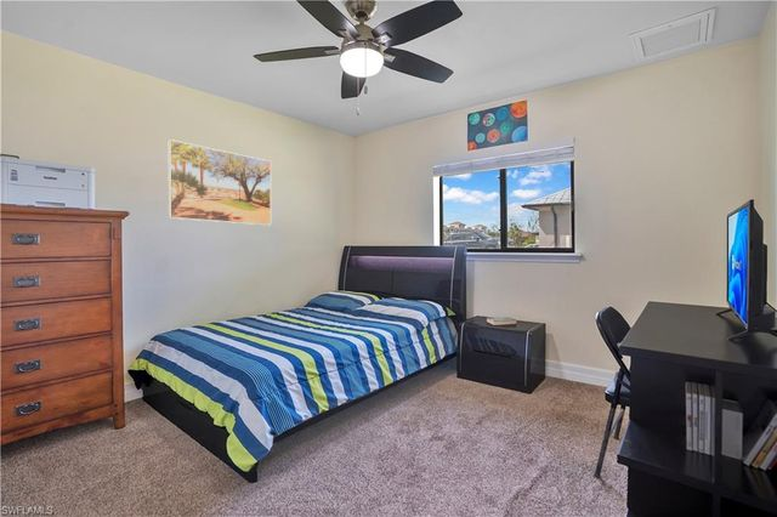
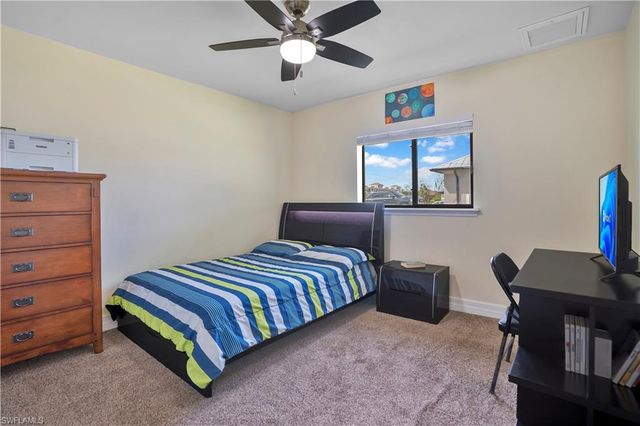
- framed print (225, 186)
